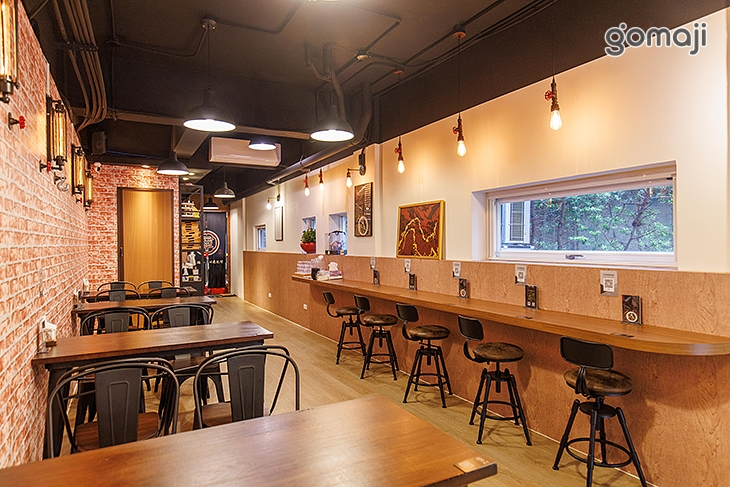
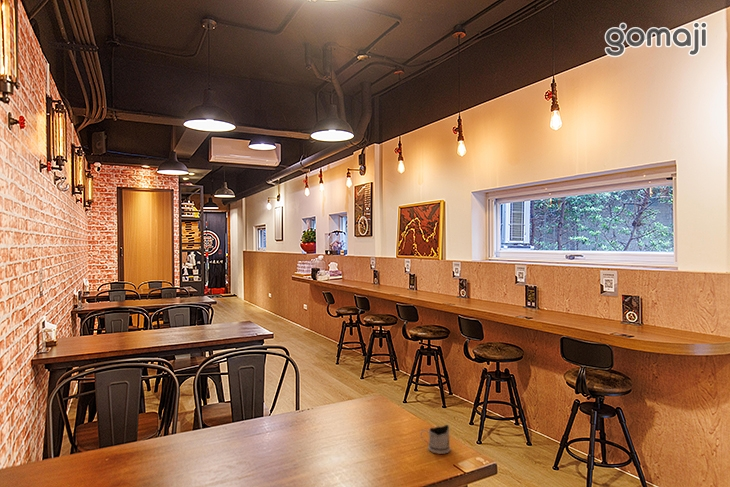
+ tea glass holder (435, 437)
